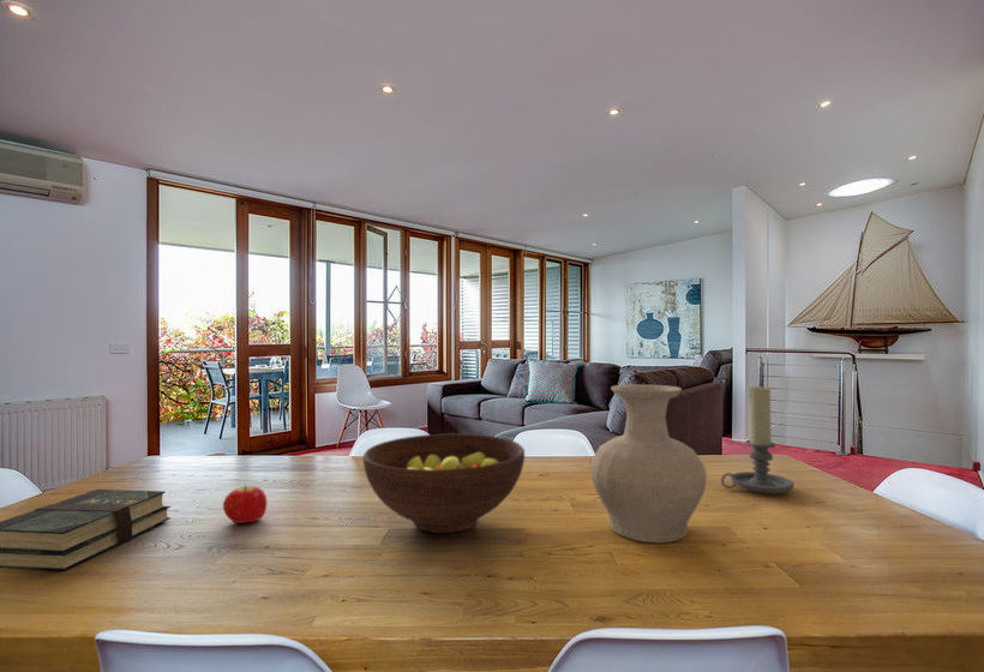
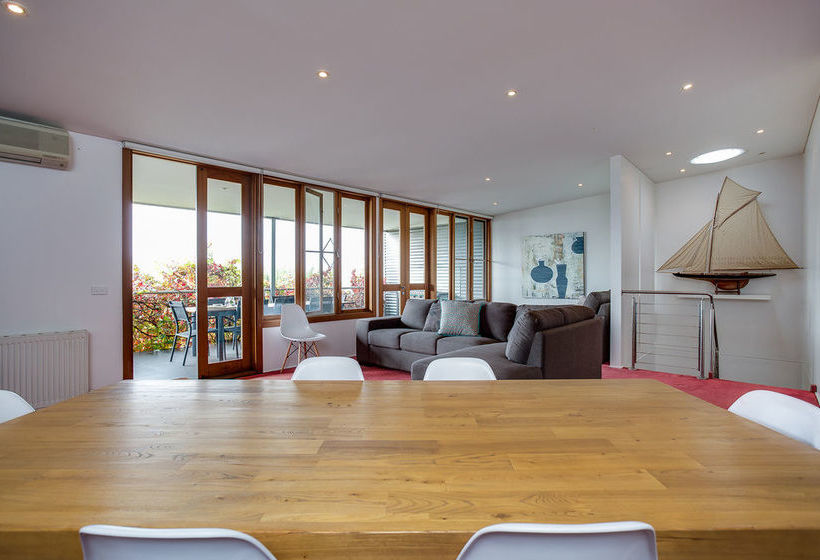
- fruit bowl (445, 486)
- candle holder (754, 437)
- book (80, 523)
- vase (646, 457)
- fruit (246, 502)
